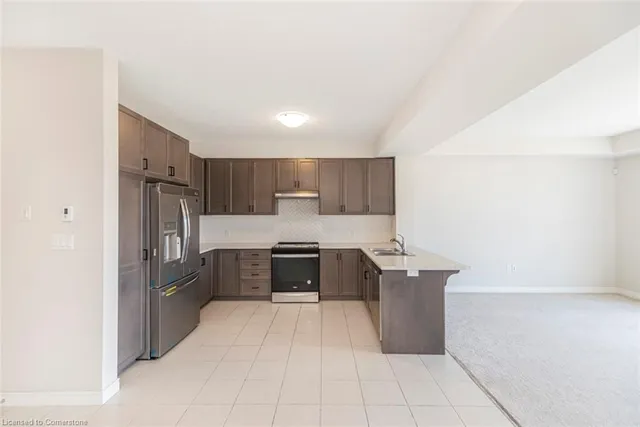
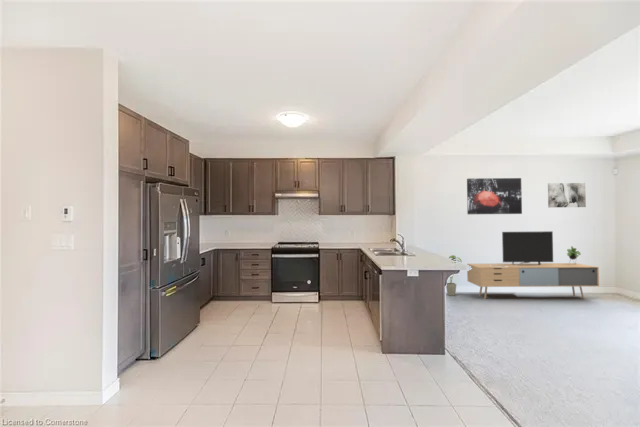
+ media console (529, 264)
+ wall art (494, 196)
+ wall art (566, 195)
+ house plant (453, 275)
